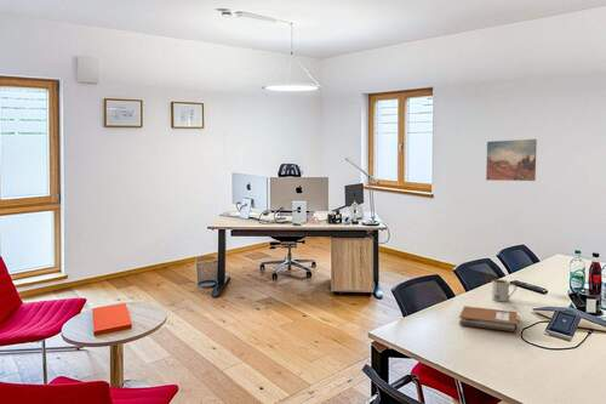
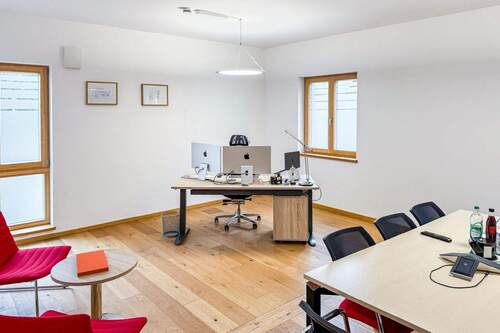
- notebook (490, 317)
- mug (503, 290)
- wall art (510, 160)
